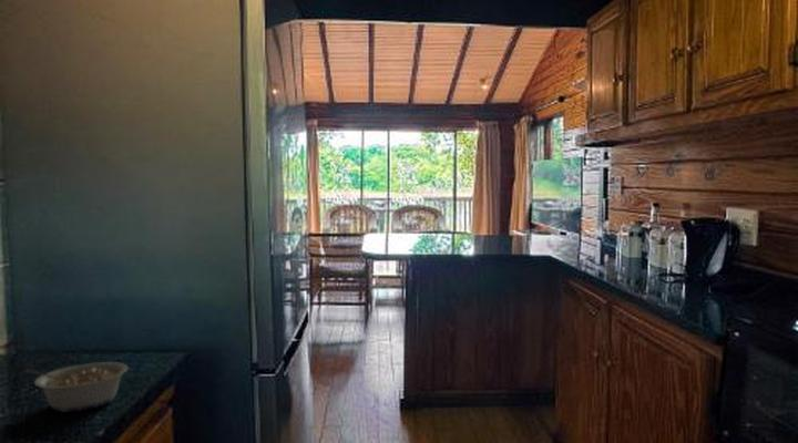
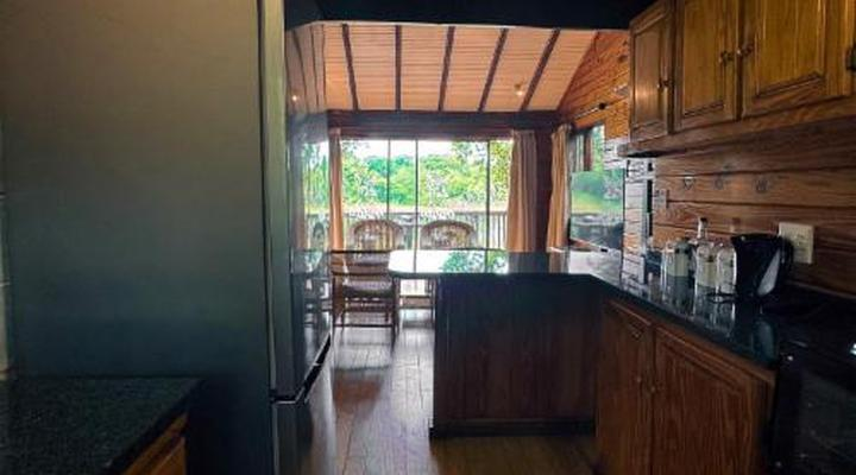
- legume (79, 385)
